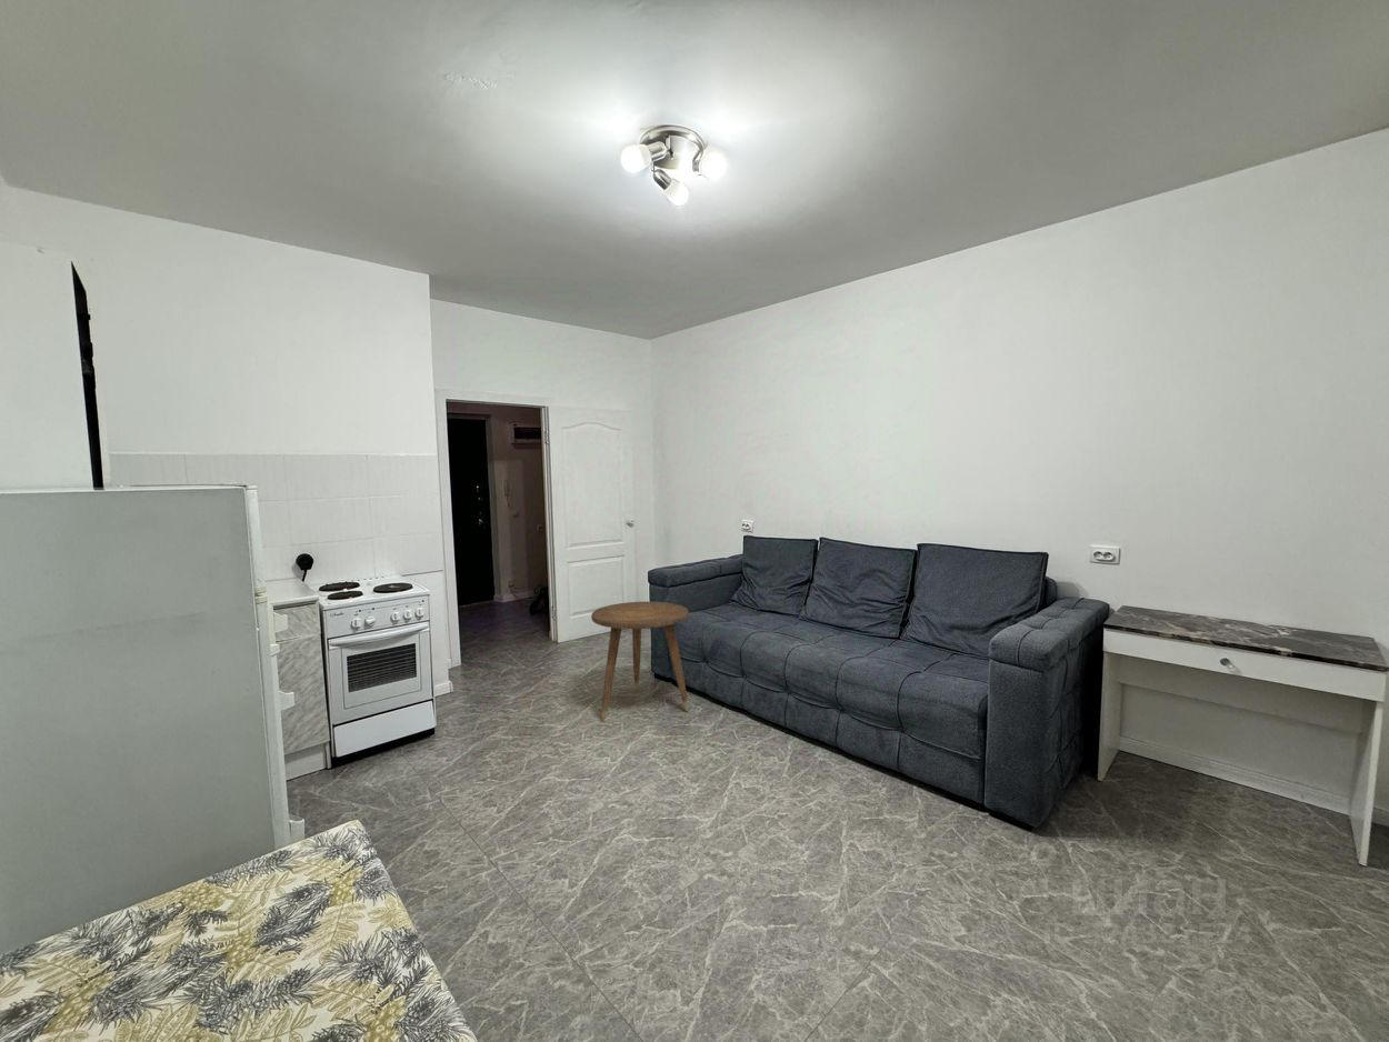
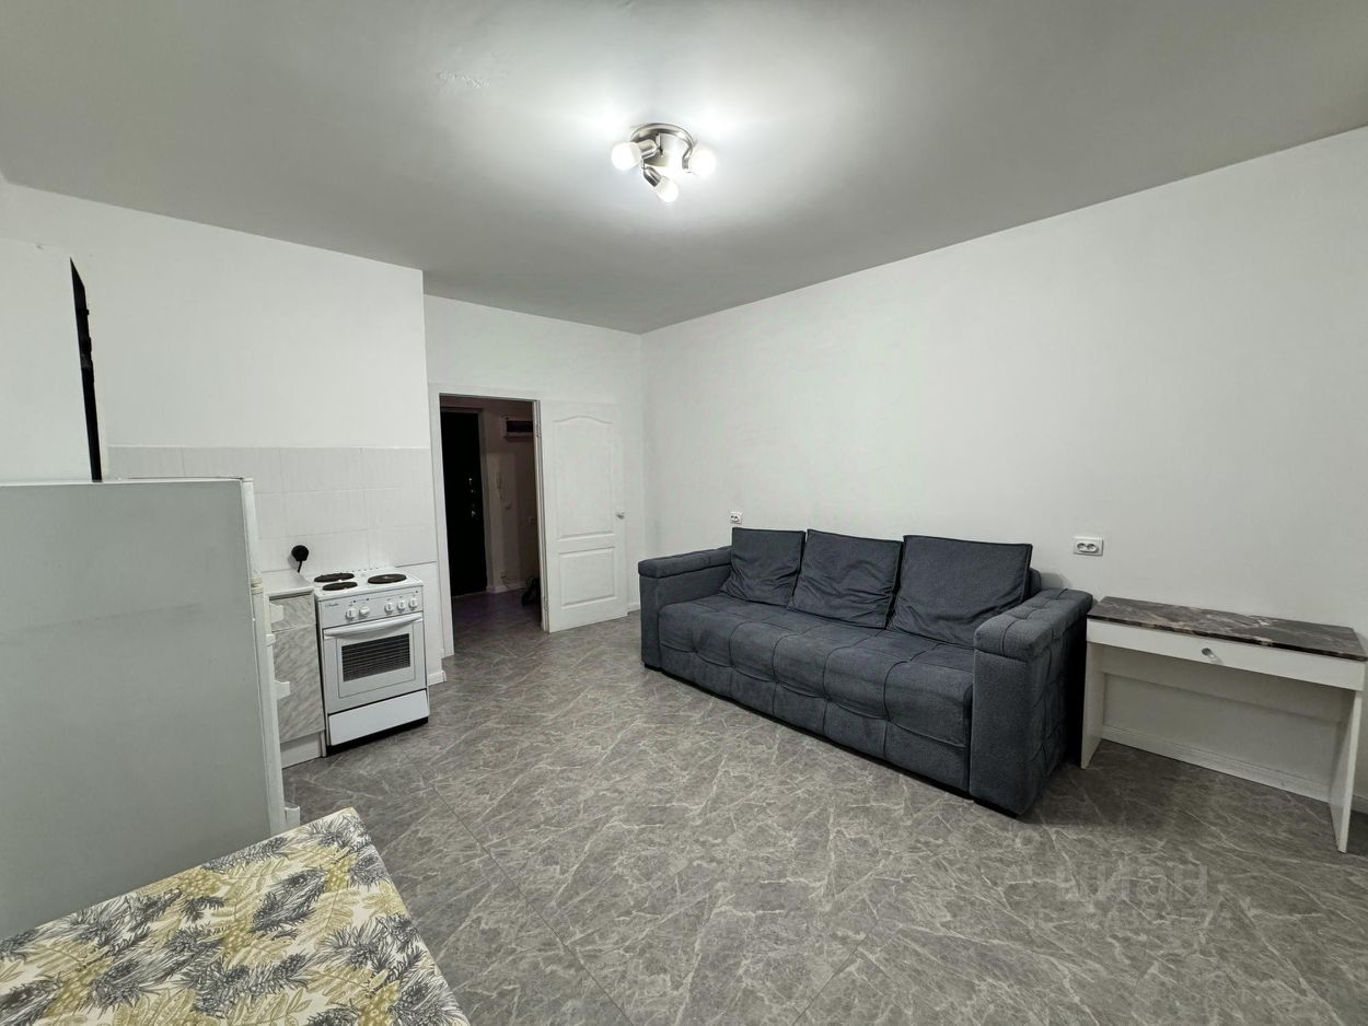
- side table (639, 659)
